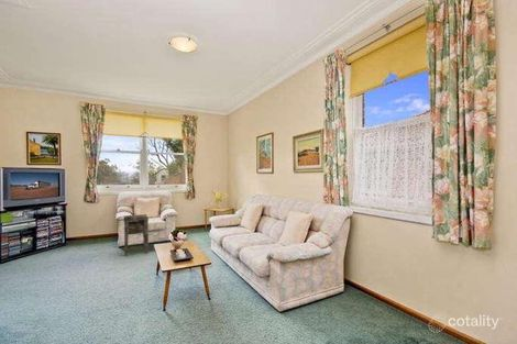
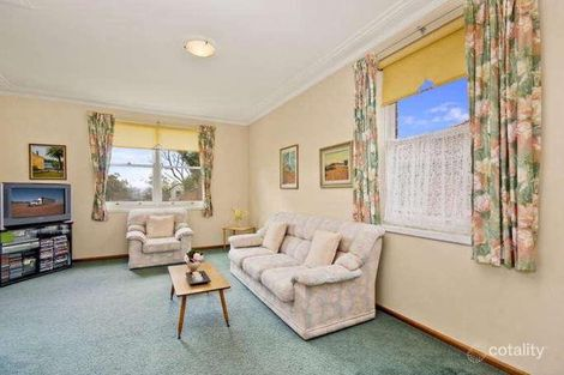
- side table (135, 233)
